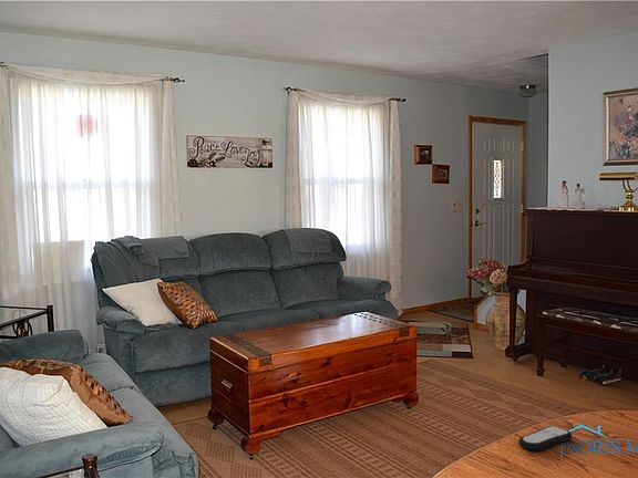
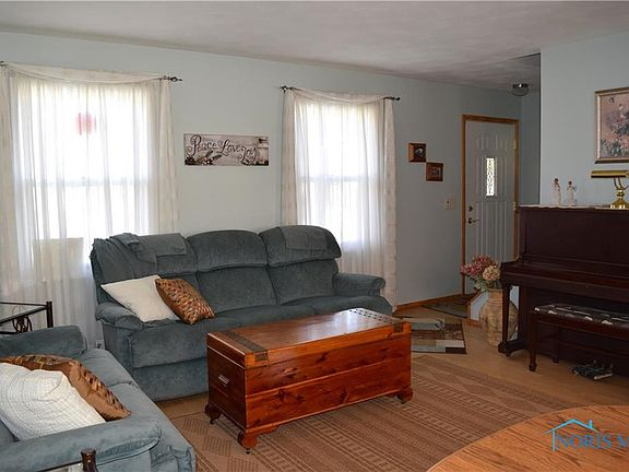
- remote control (544, 437)
